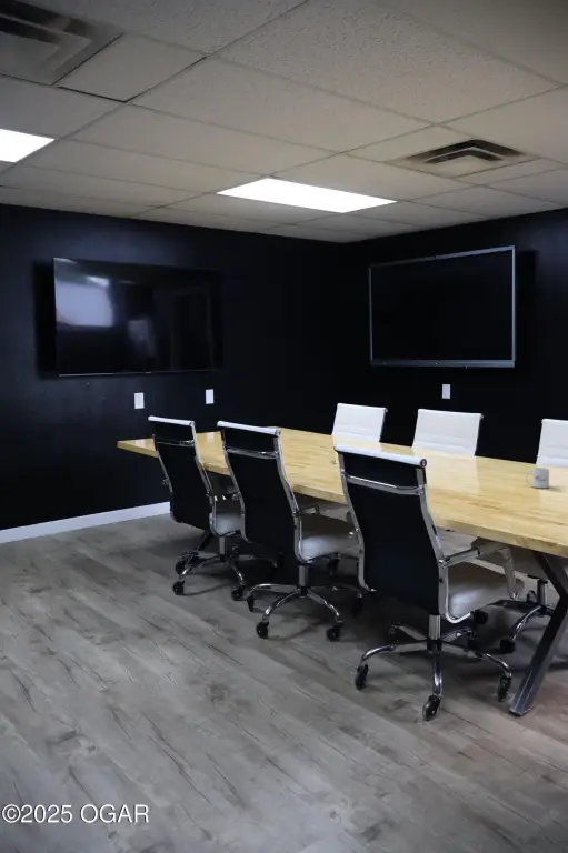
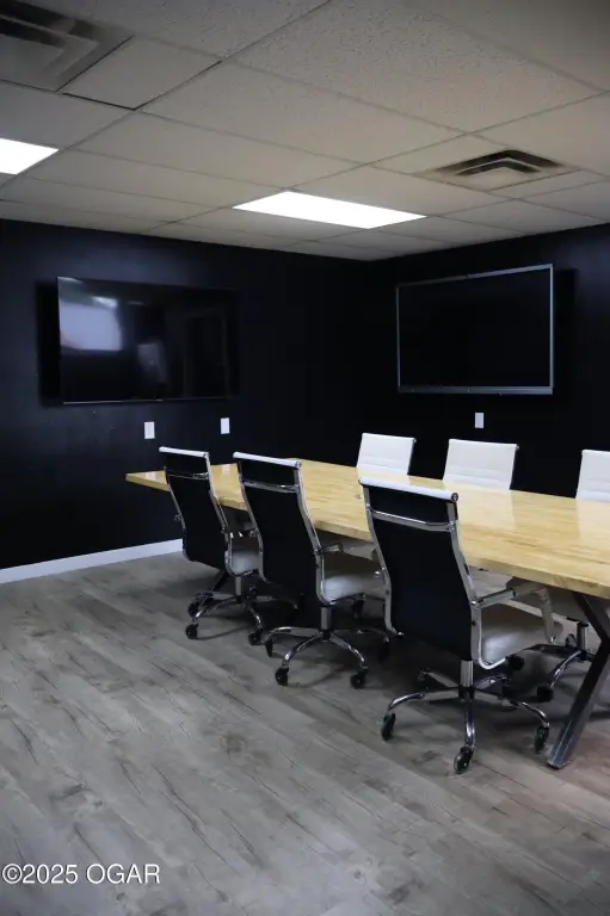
- mug (537, 478)
